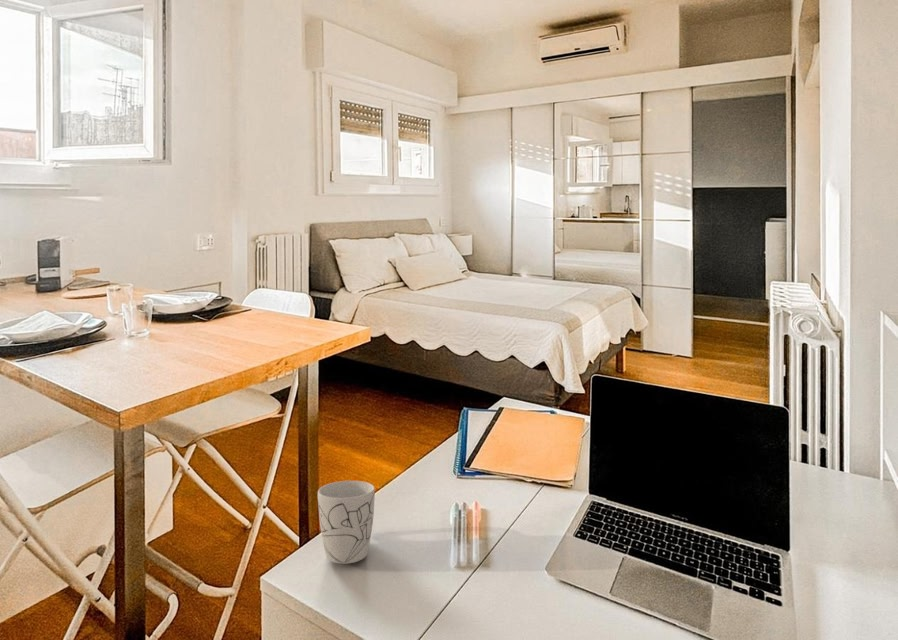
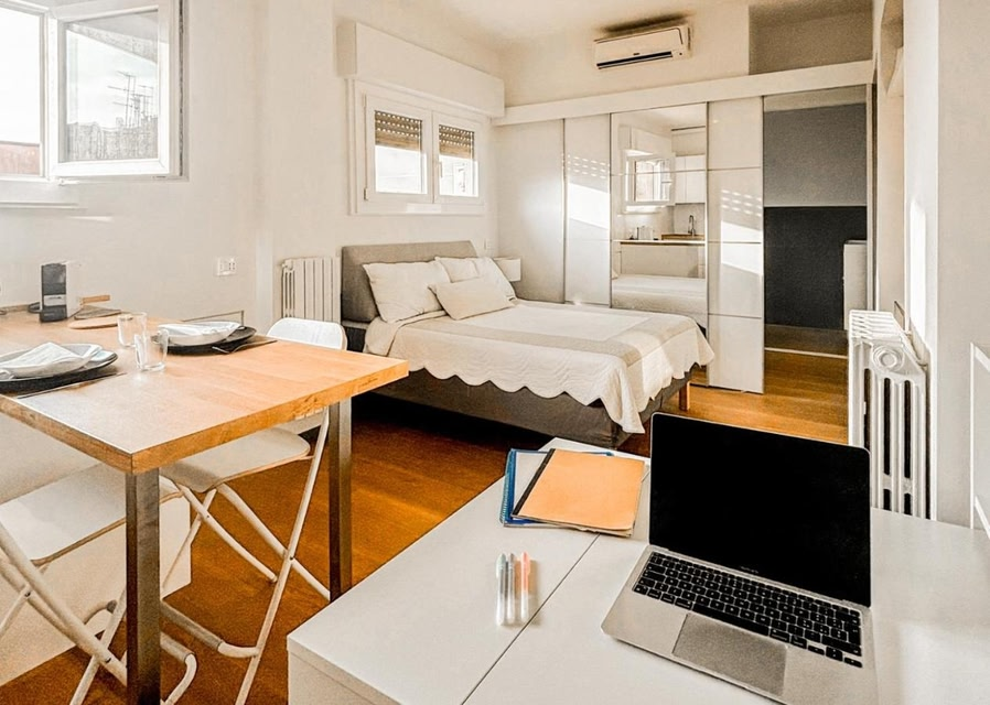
- mug (348, 518)
